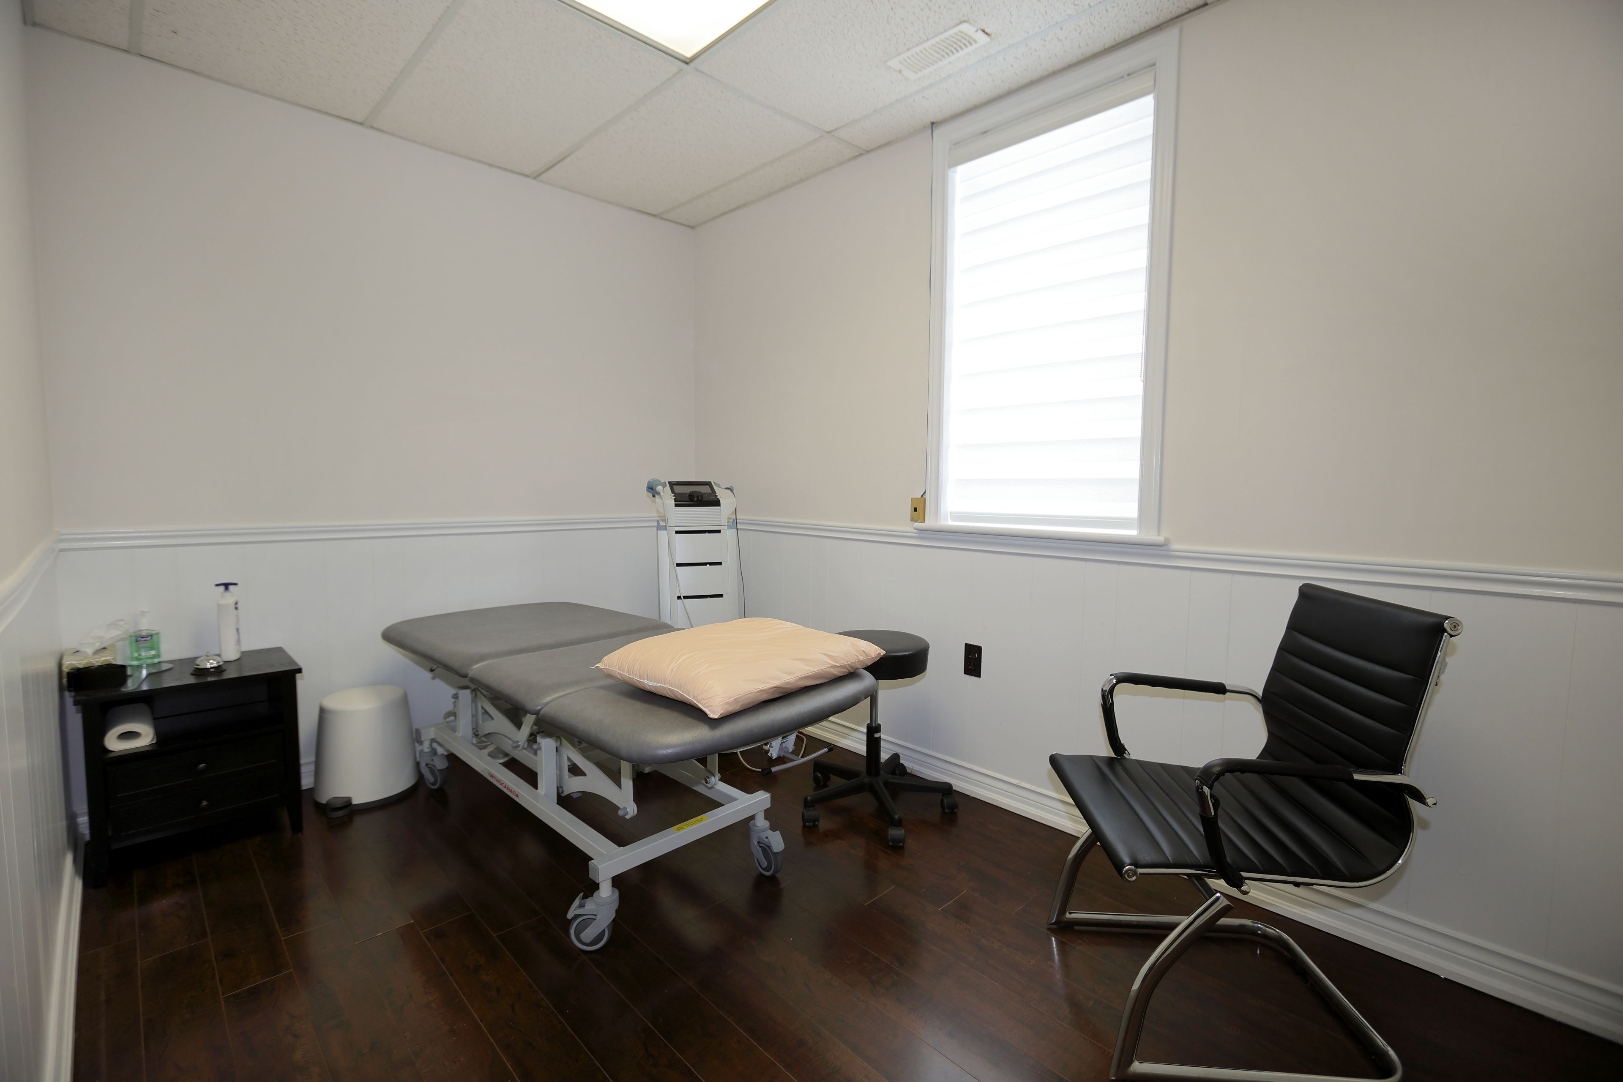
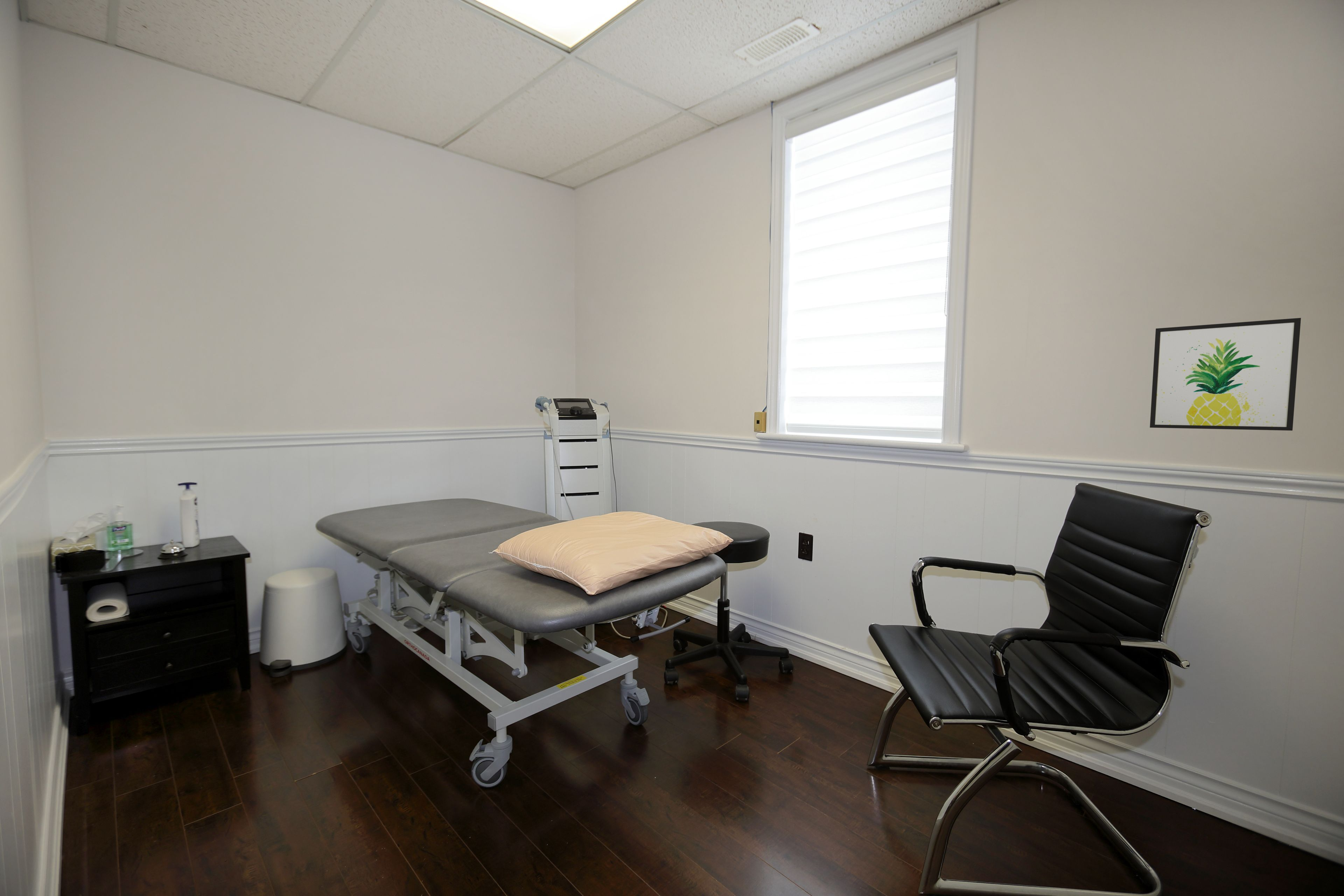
+ wall art (1220, 377)
